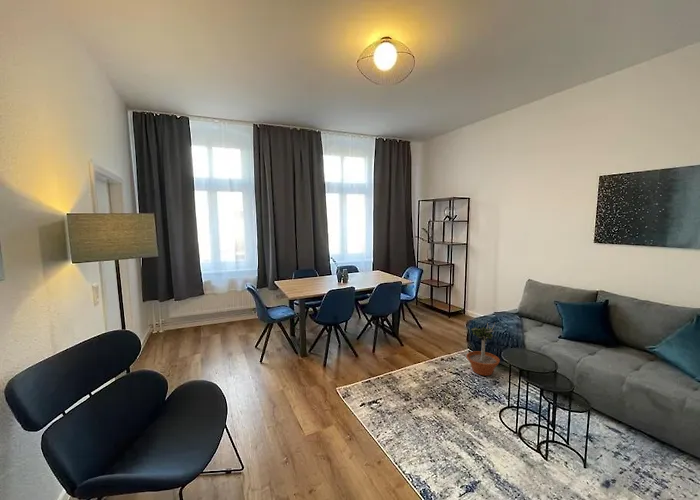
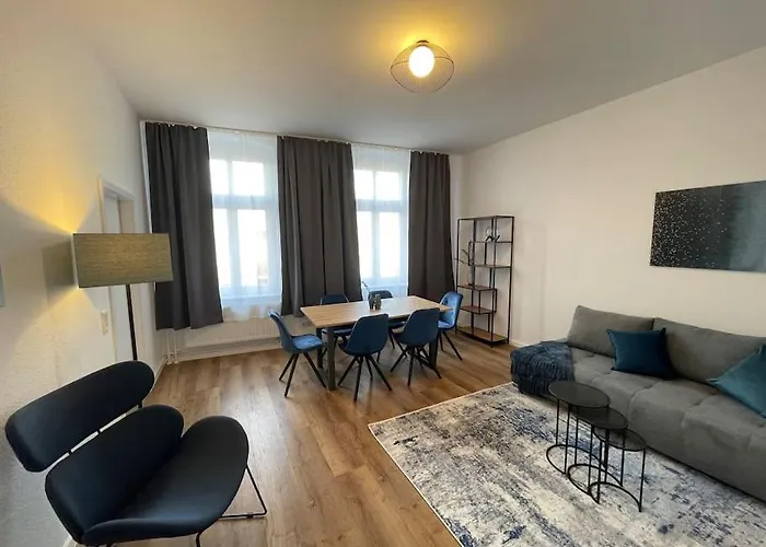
- potted tree (483, 346)
